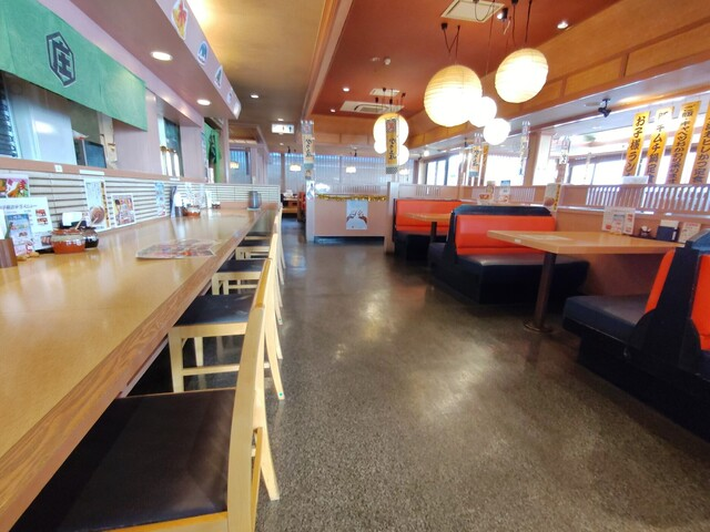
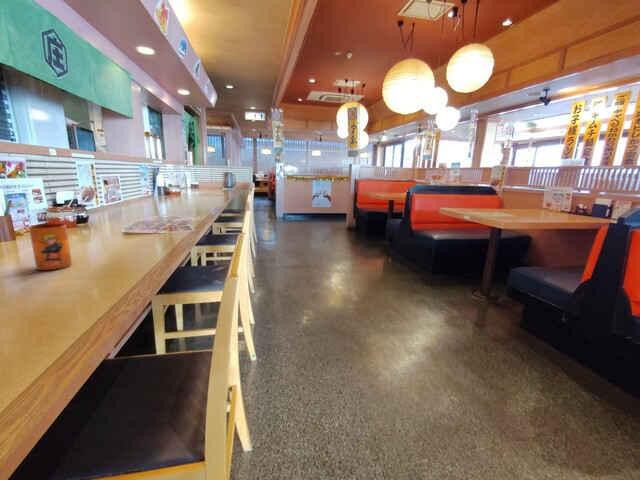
+ mug (52, 244)
